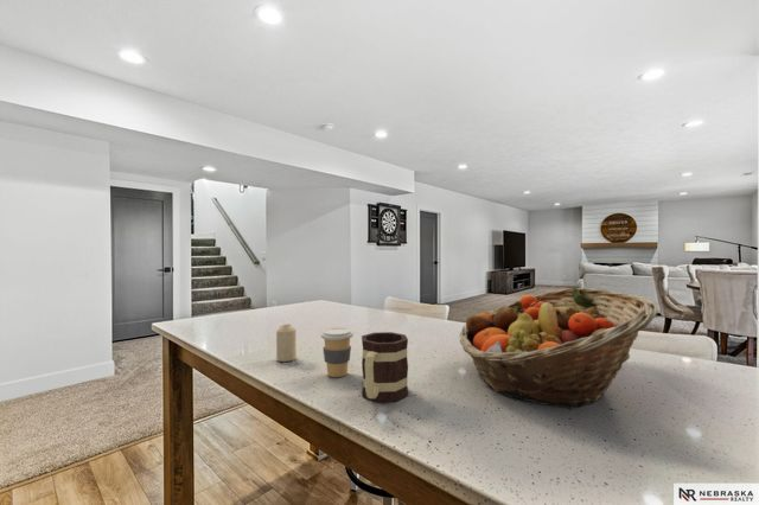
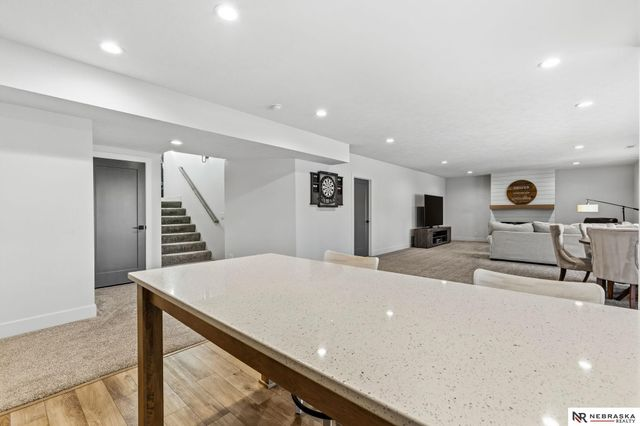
- coffee cup (337, 352)
- fruit basket (543, 333)
- mug (381, 367)
- candle (286, 341)
